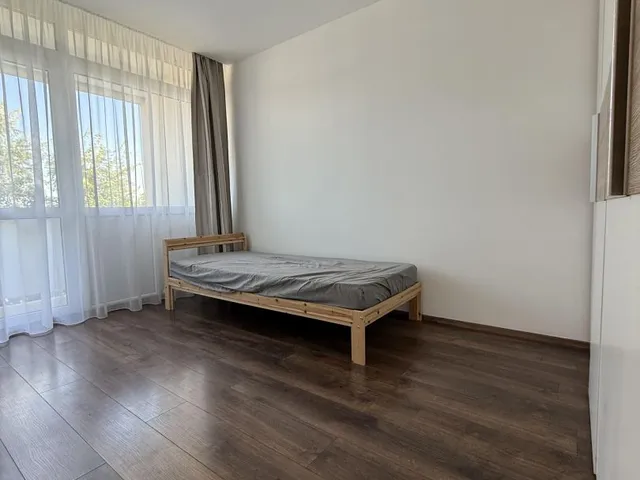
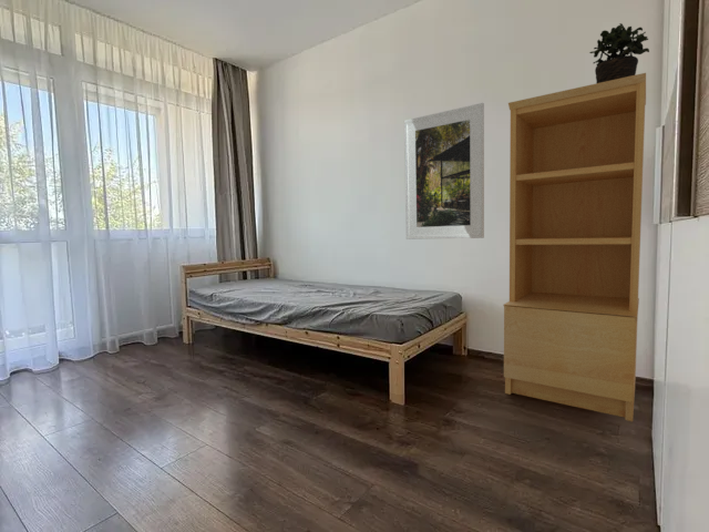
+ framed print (442, 176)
+ potted plant (617, 59)
+ bookcase (573, 249)
